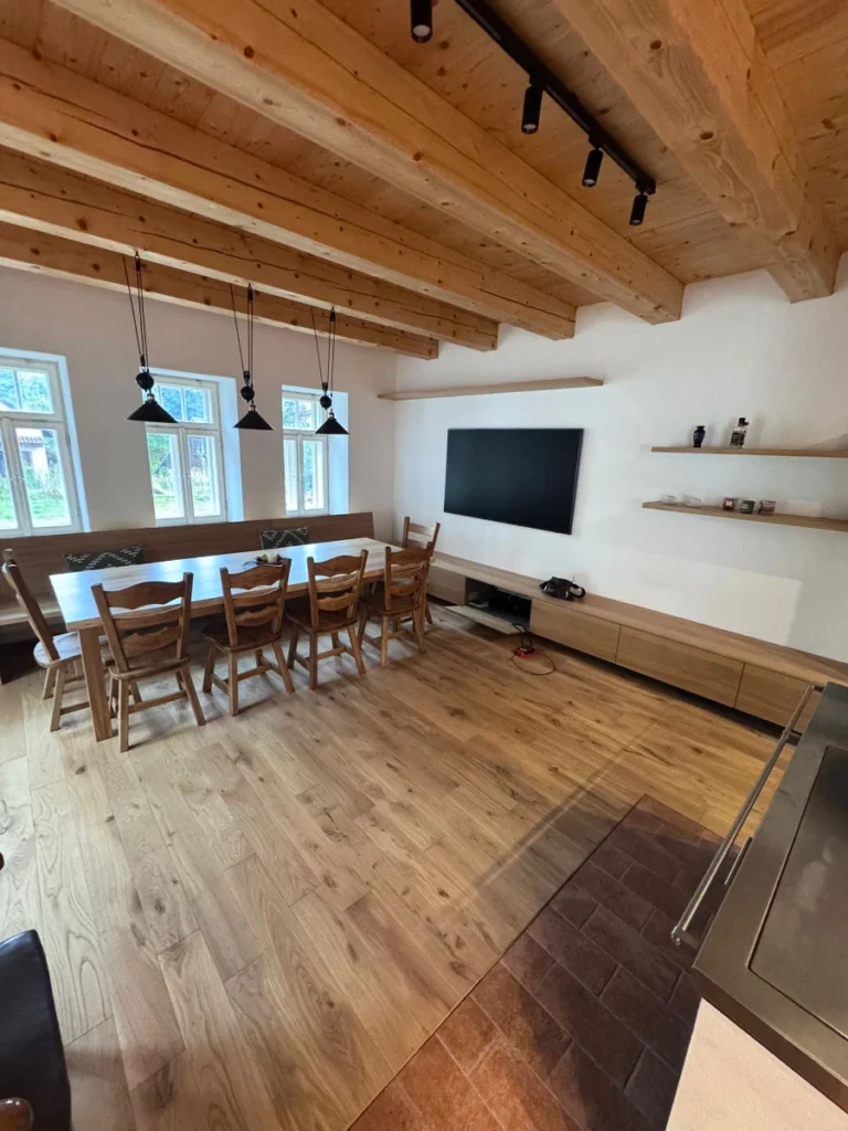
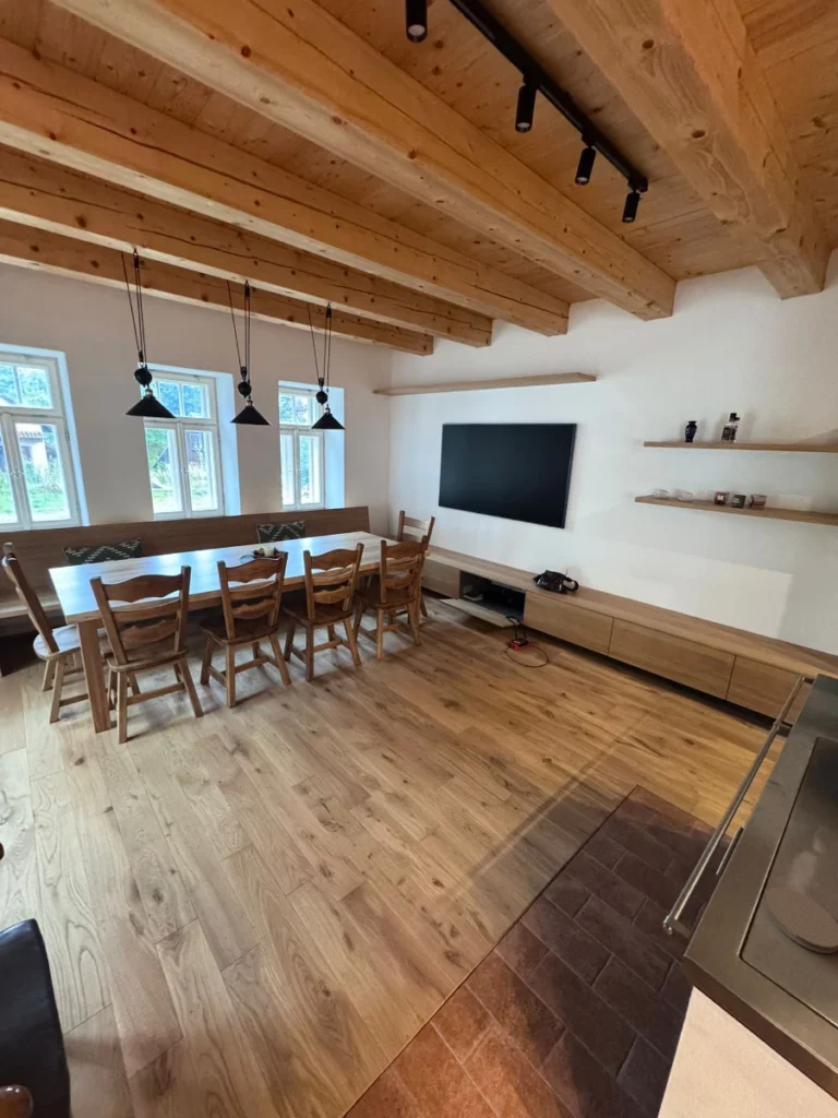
+ coaster (801, 917)
